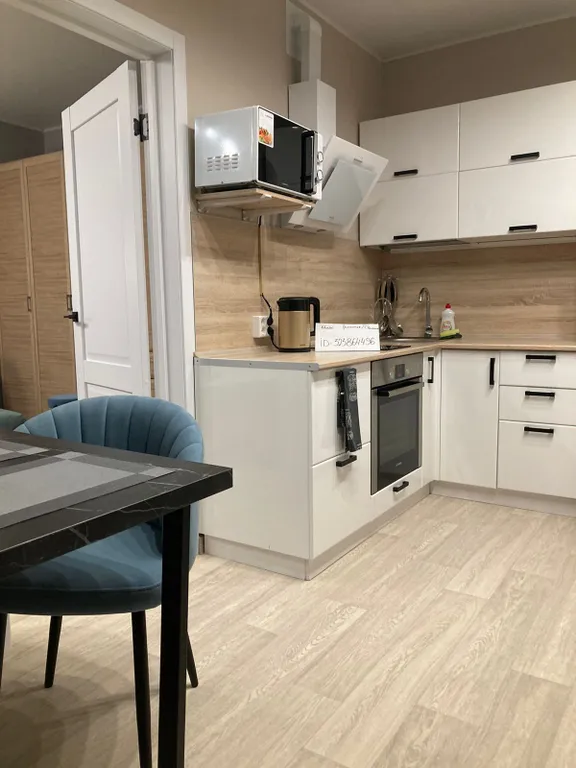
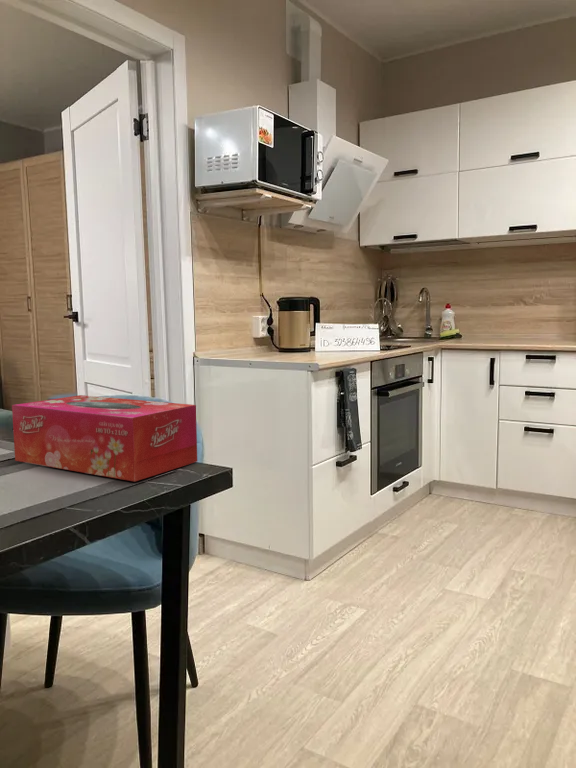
+ tissue box (104, 433)
